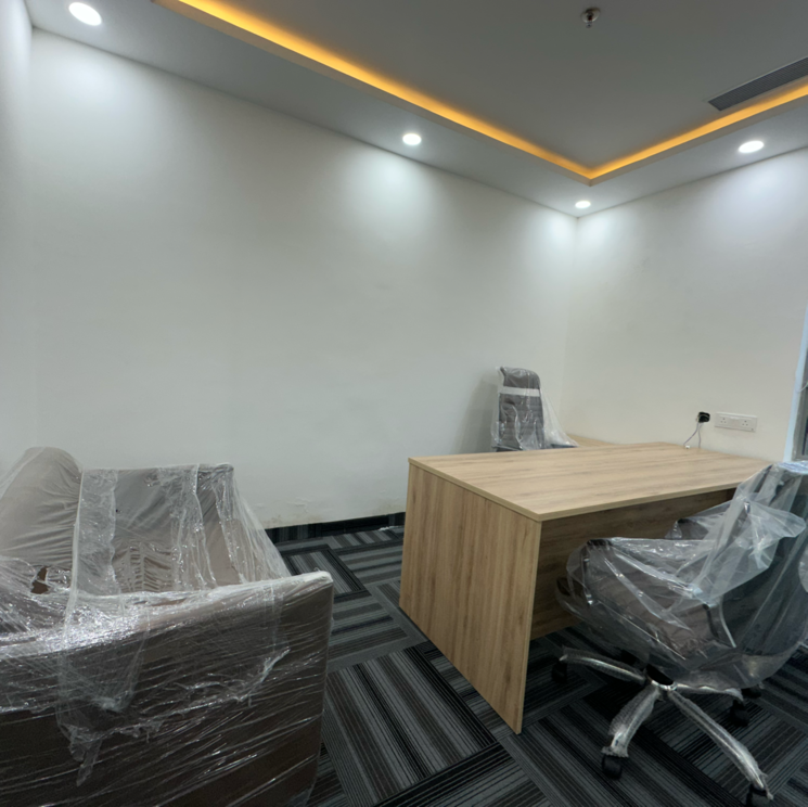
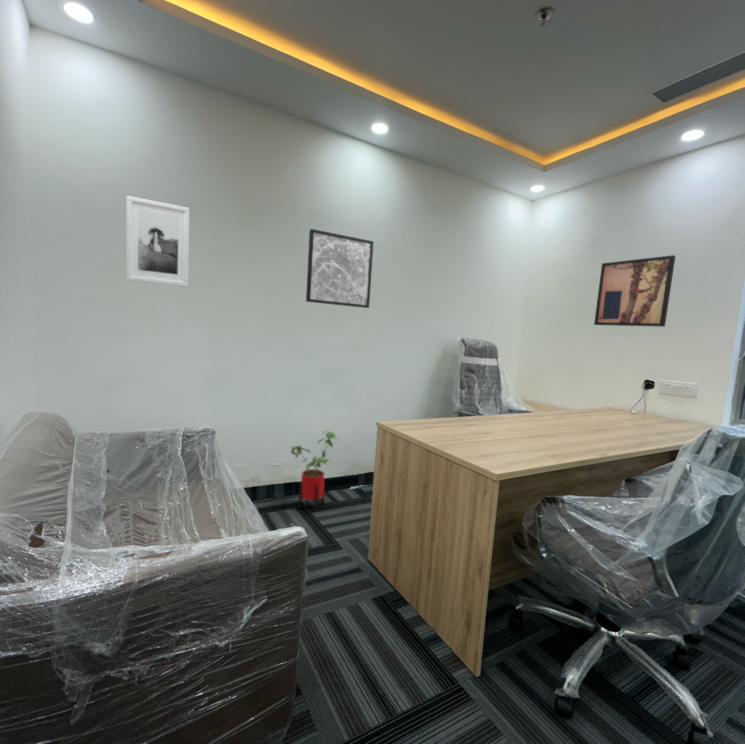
+ wall art (631, 293)
+ wall art (340, 270)
+ house plant (316, 469)
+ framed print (158, 243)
